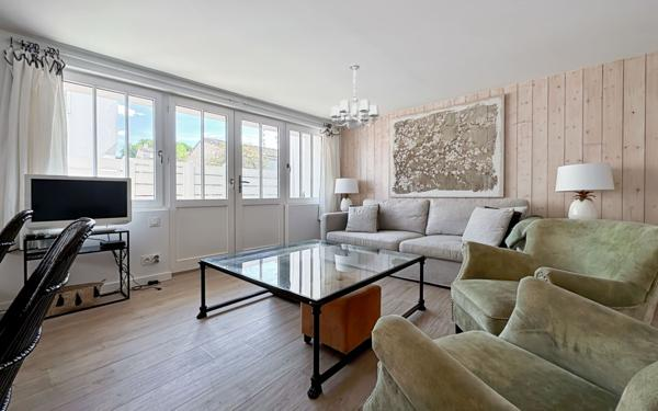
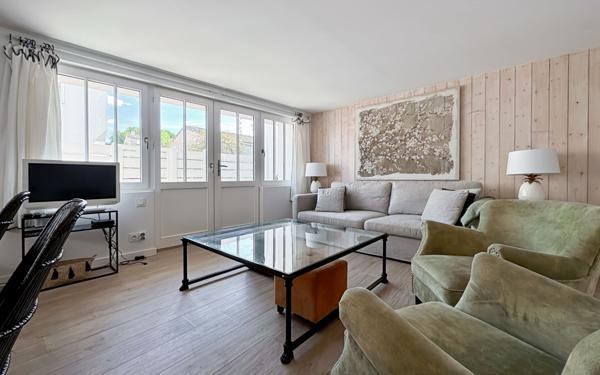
- chandelier (354, 98)
